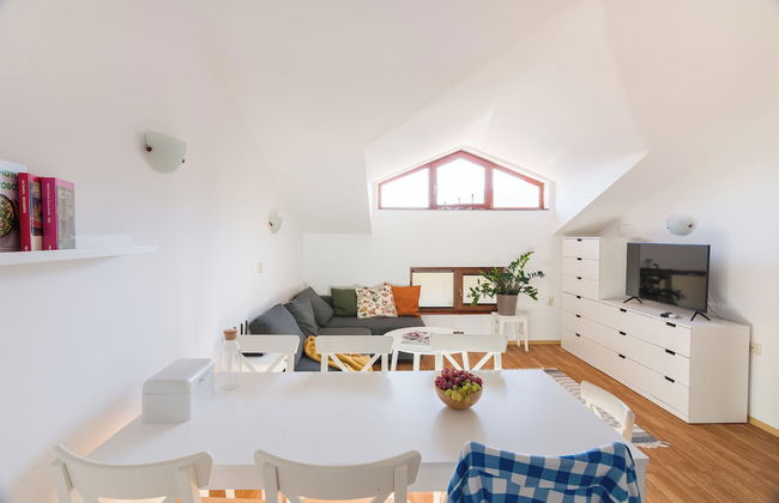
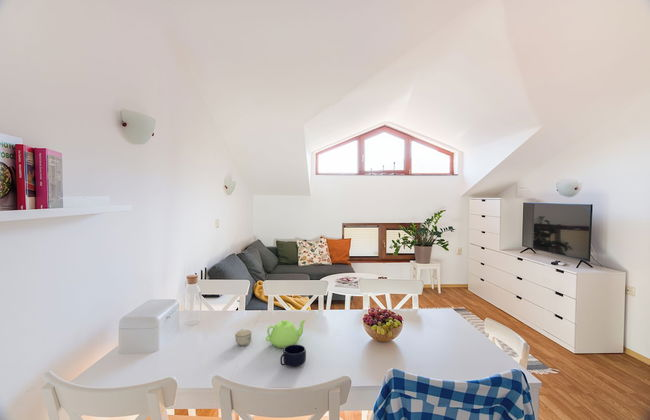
+ cup (243, 337)
+ teapot (286, 332)
+ mug (292, 357)
